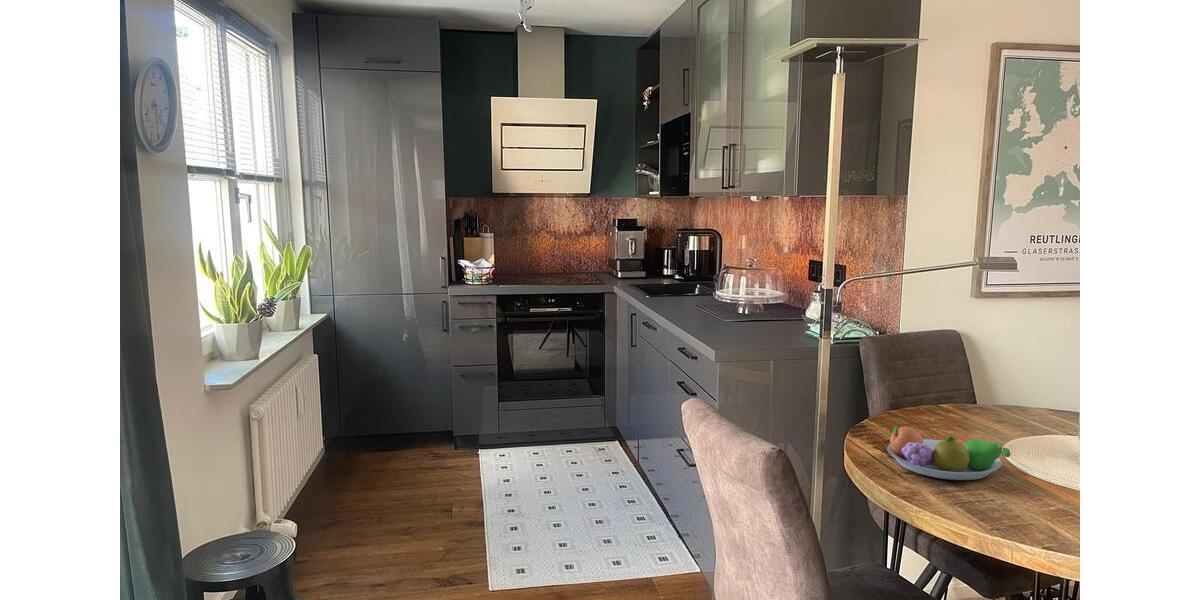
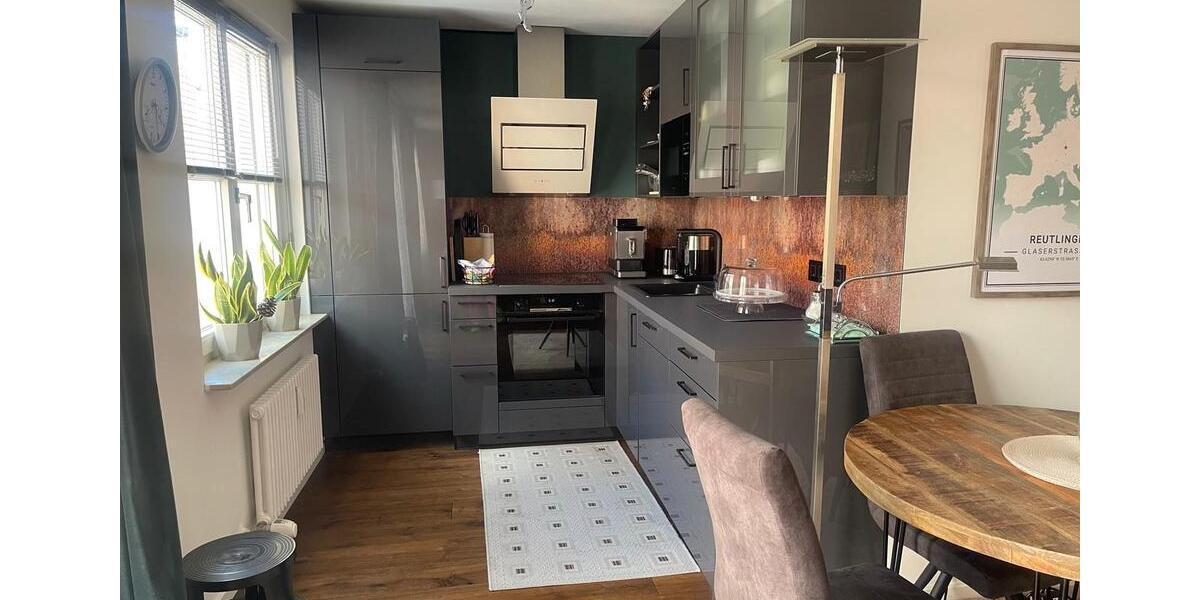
- fruit bowl (946, 446)
